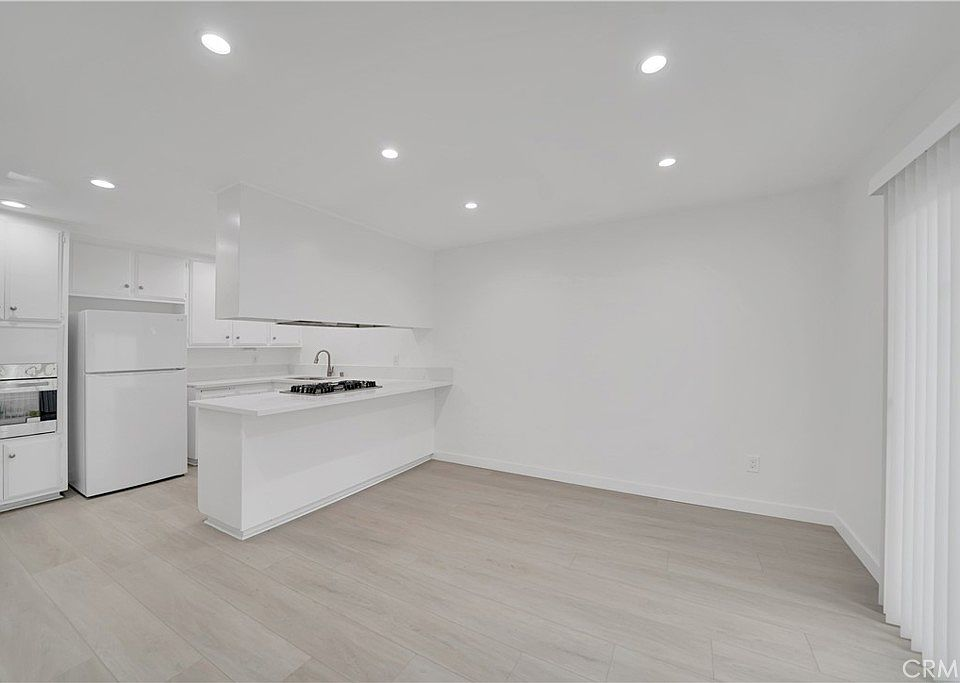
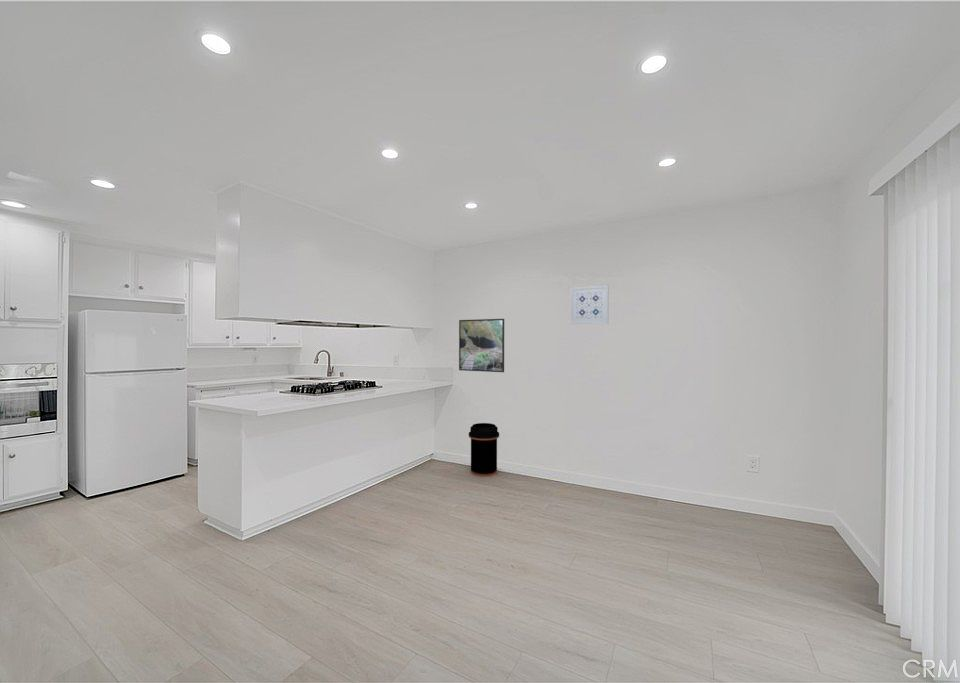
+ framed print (481, 345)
+ wall art (589, 305)
+ trash can (483, 448)
